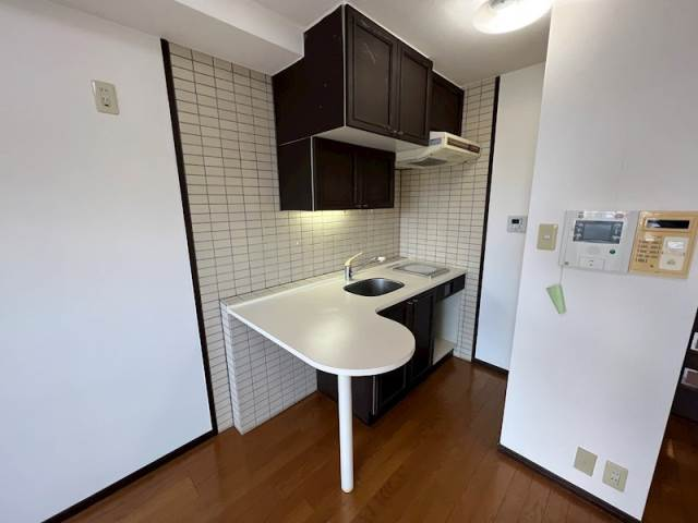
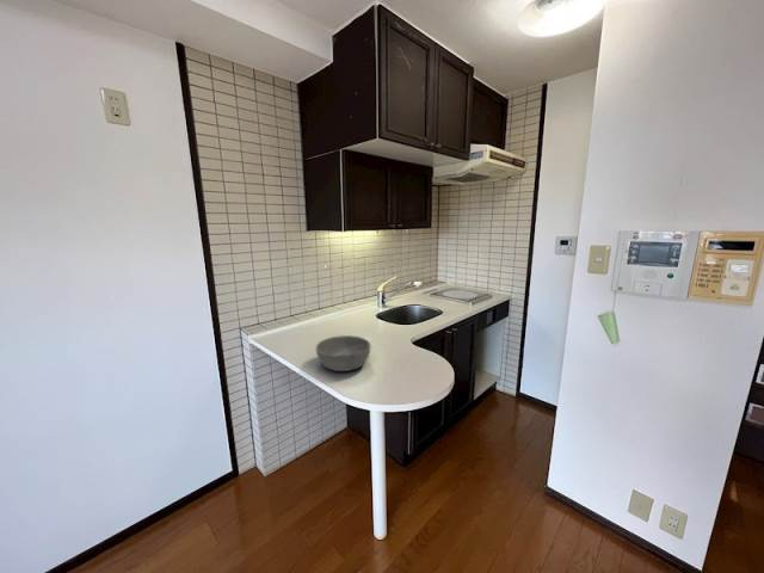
+ bowl (344, 355)
